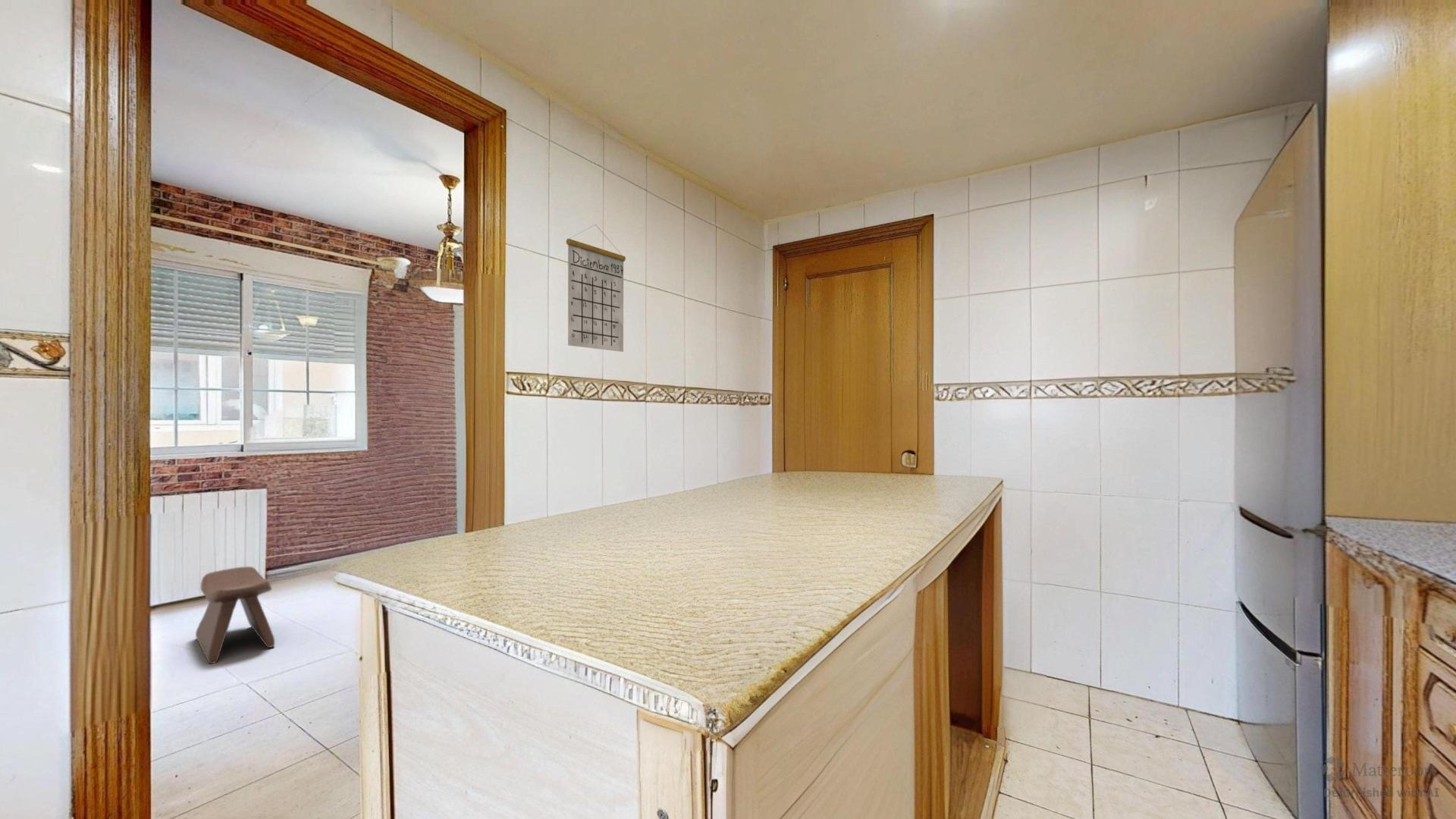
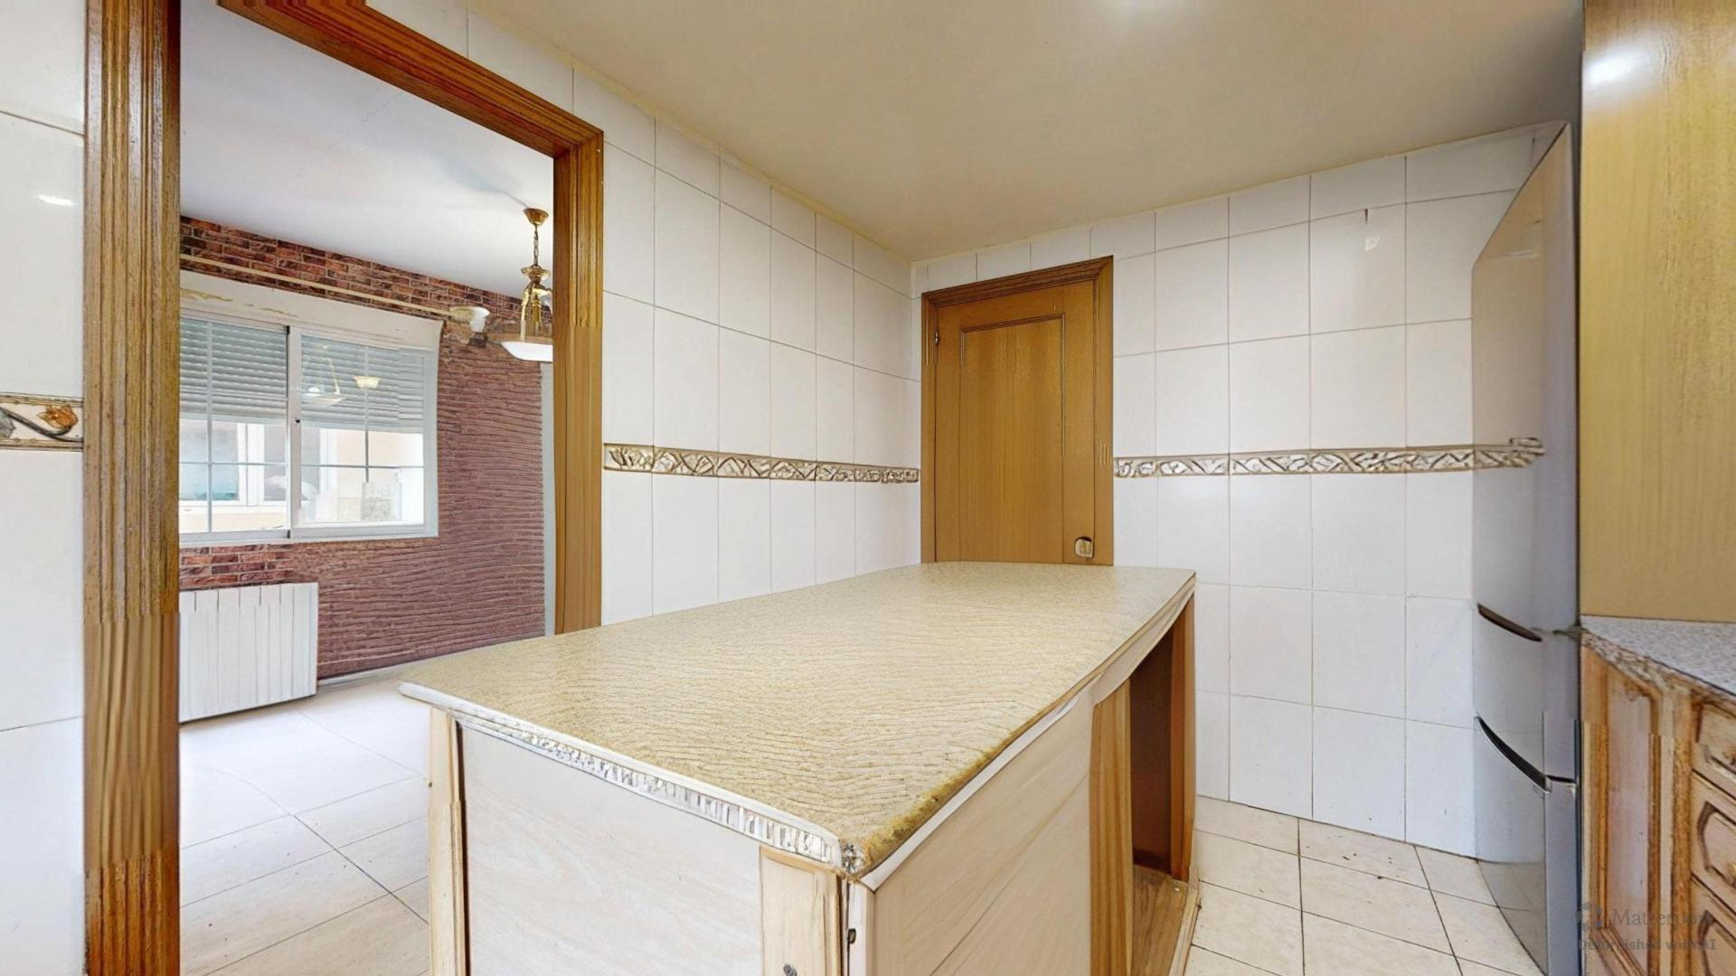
- calendar (597, 286)
- stool (234, 609)
